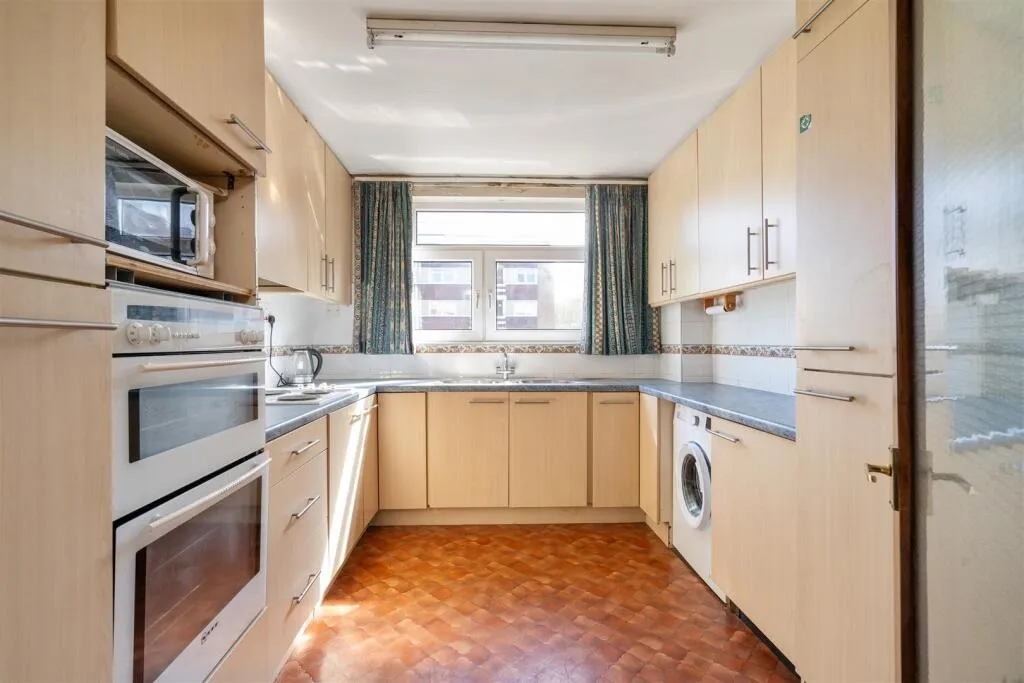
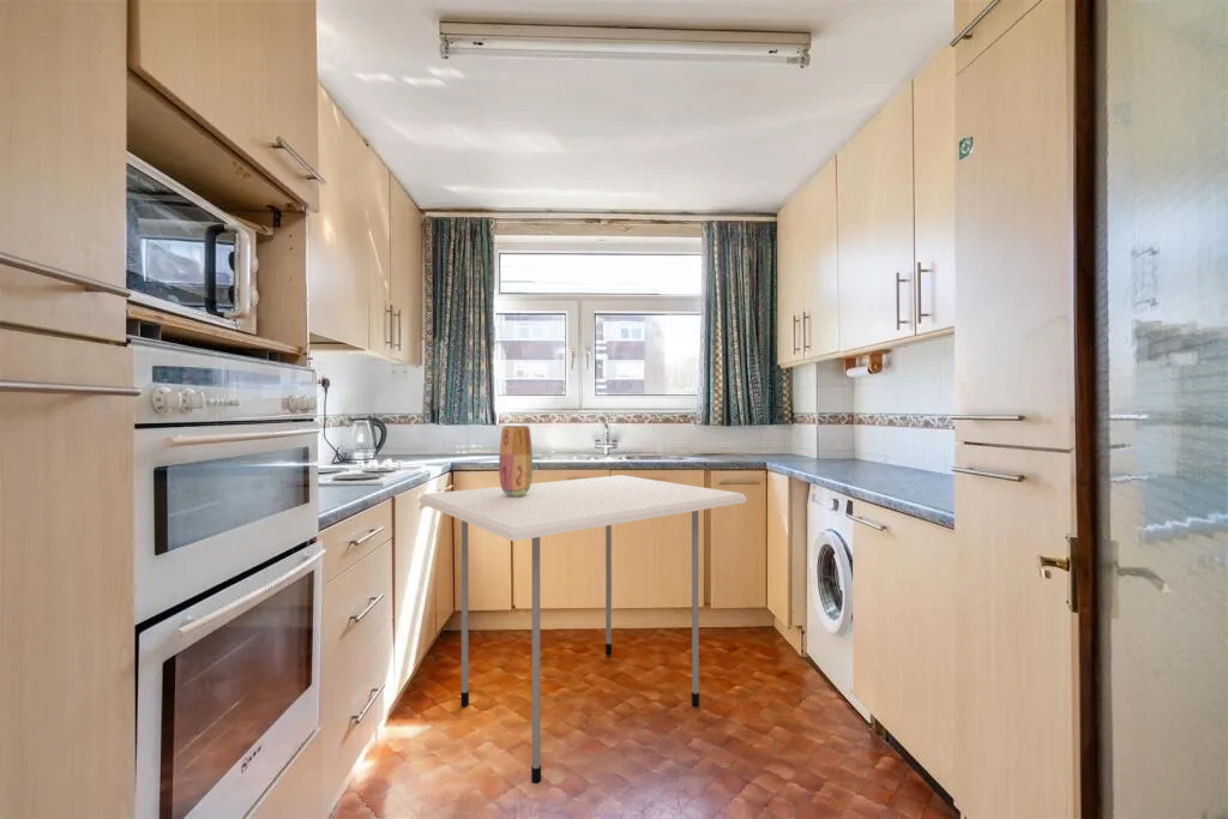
+ dining table (606, 598)
+ vase (516, 459)
